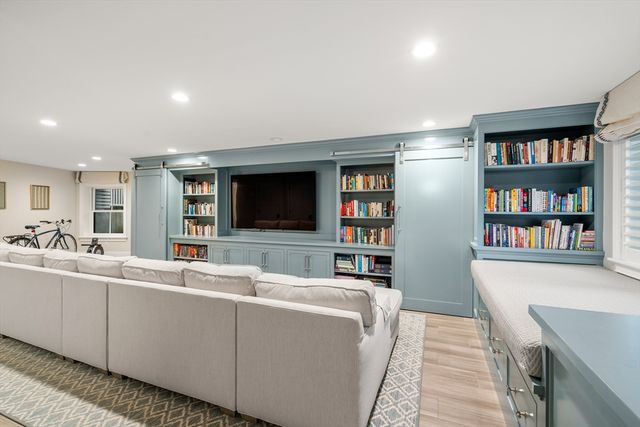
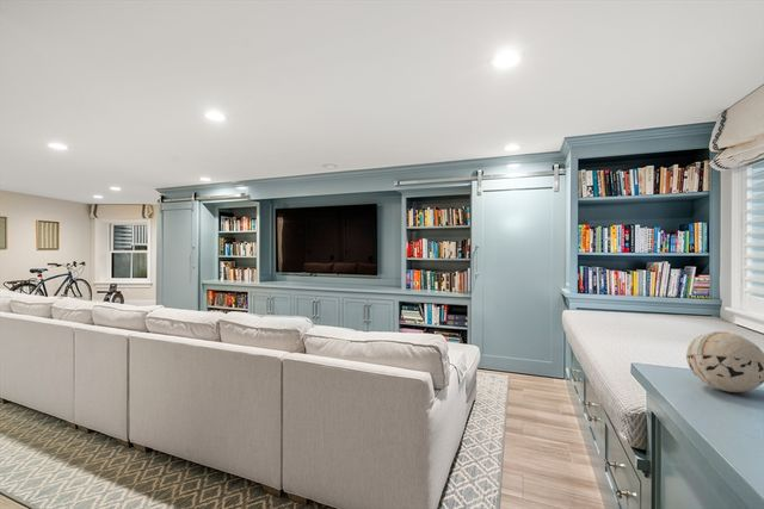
+ decorative ball (725, 360)
